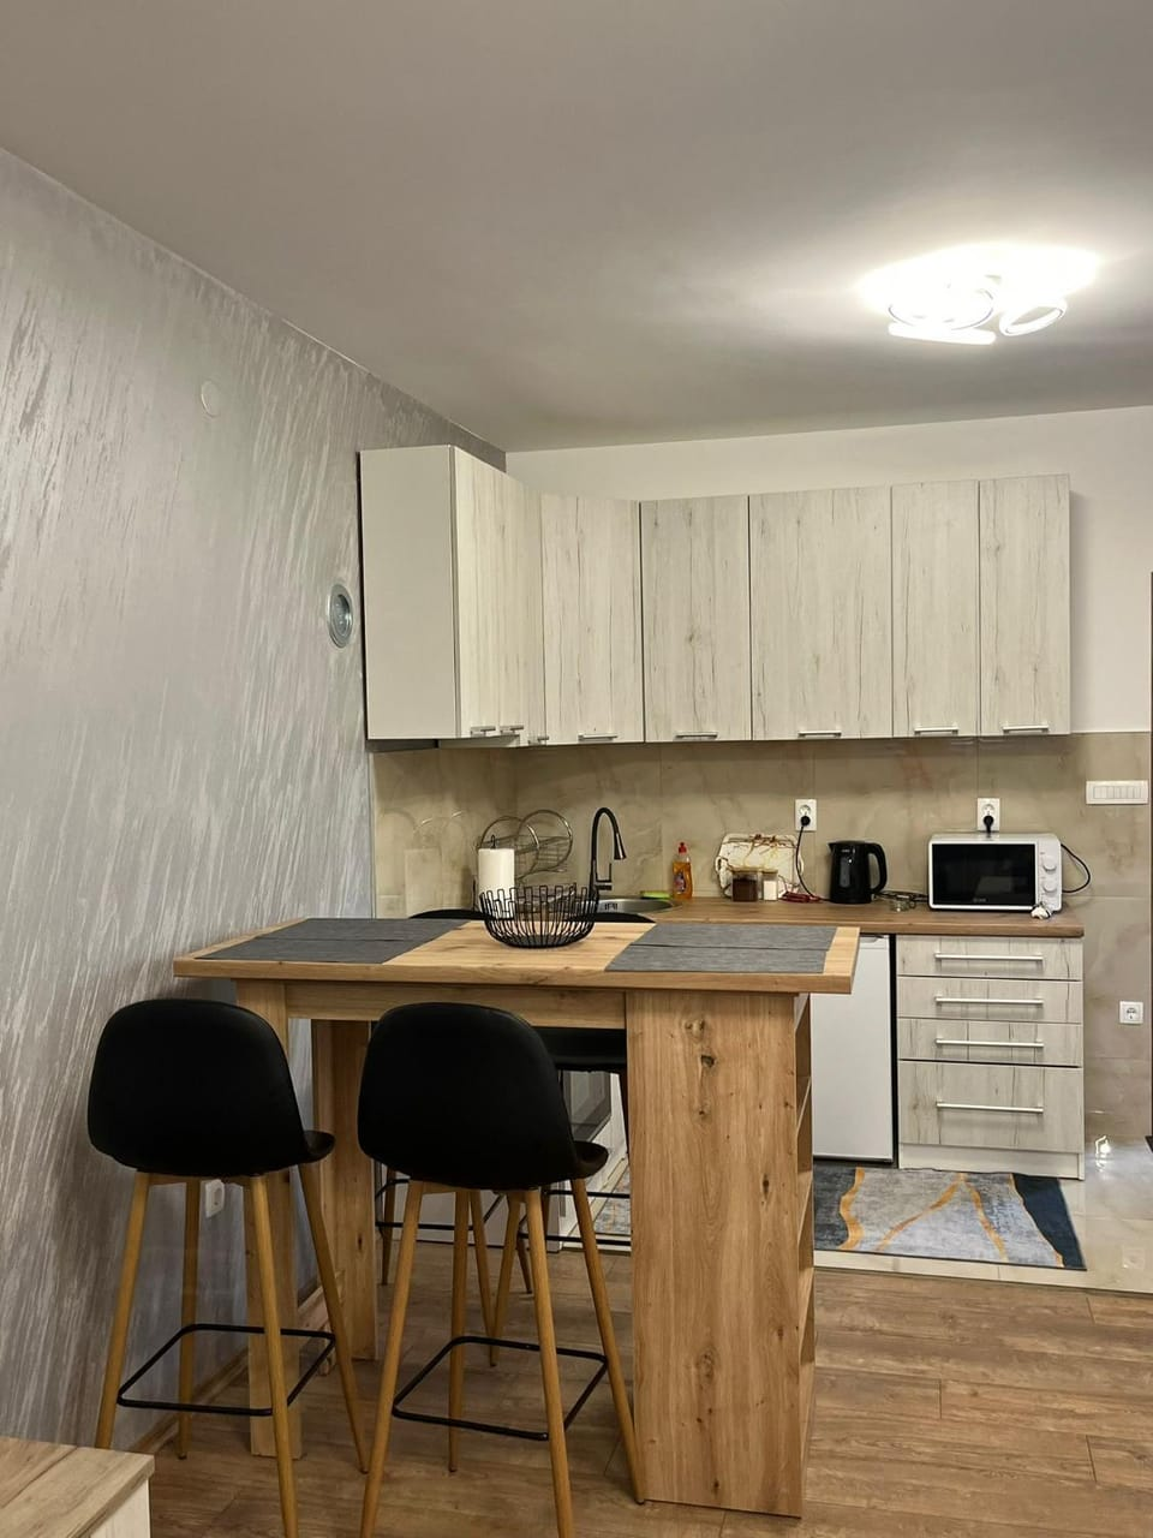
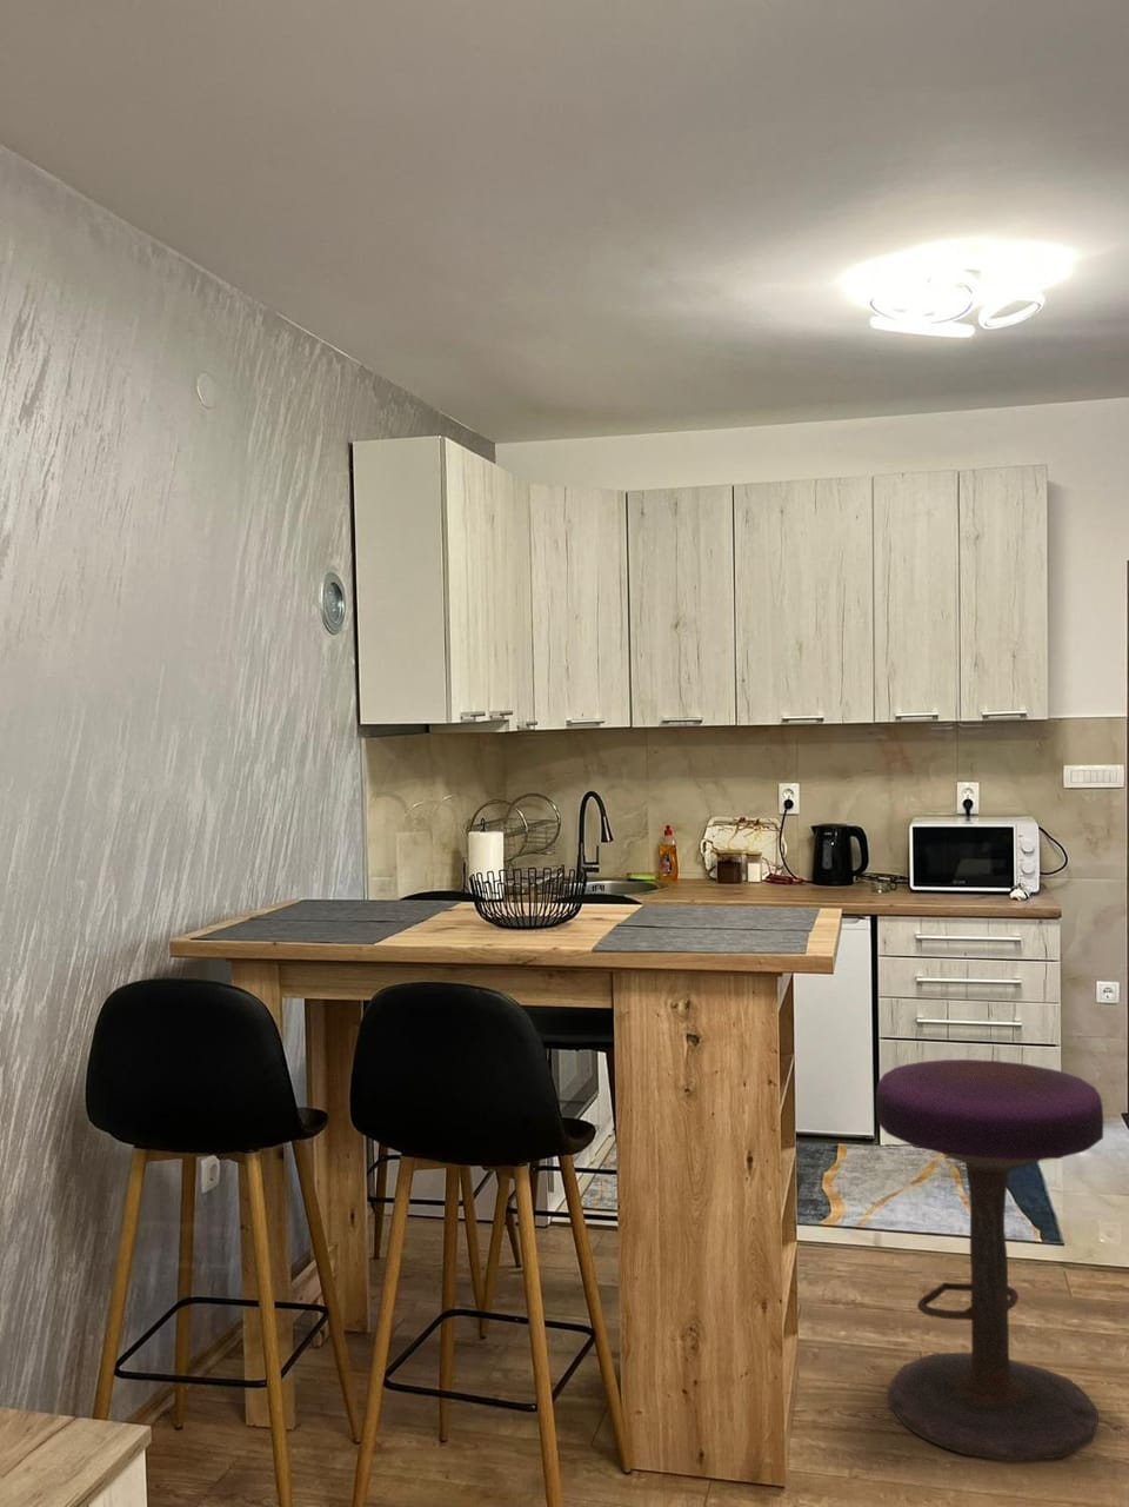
+ stool (988, 1239)
